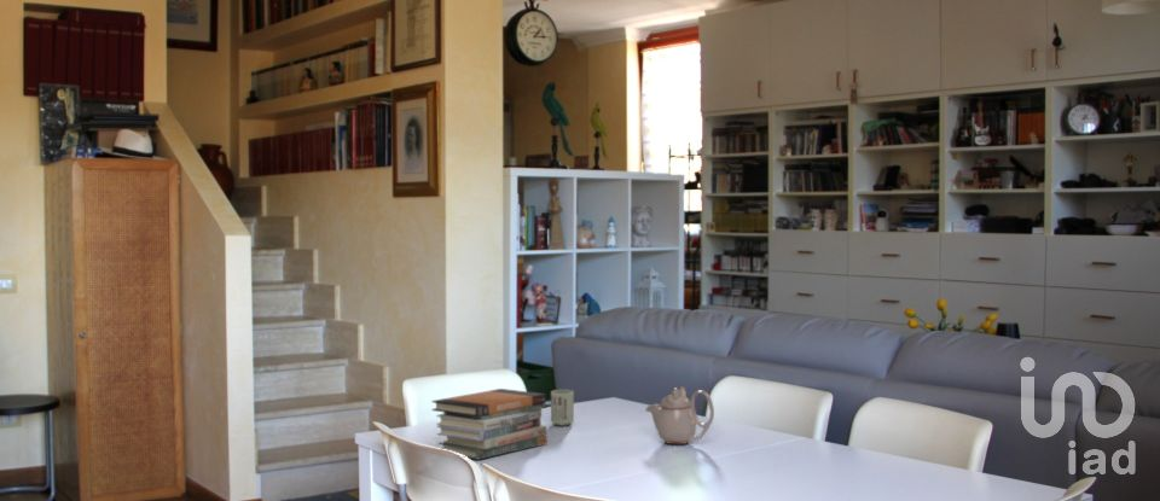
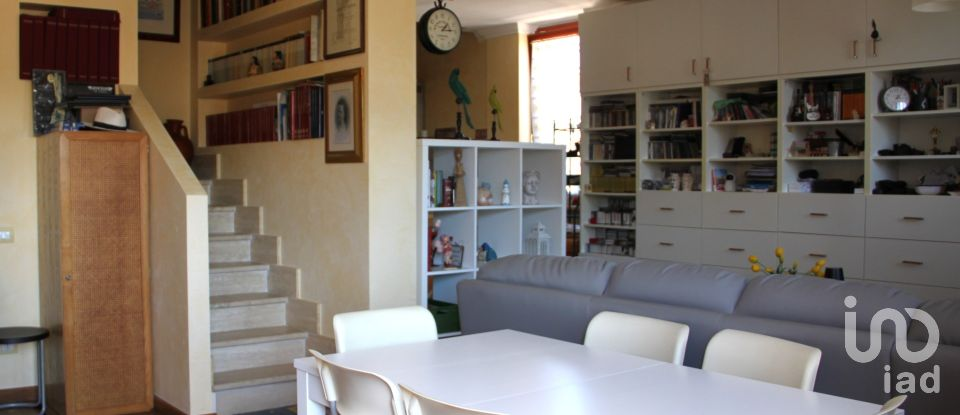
- cup (562, 407)
- book stack (491, 423)
- teapot (679, 414)
